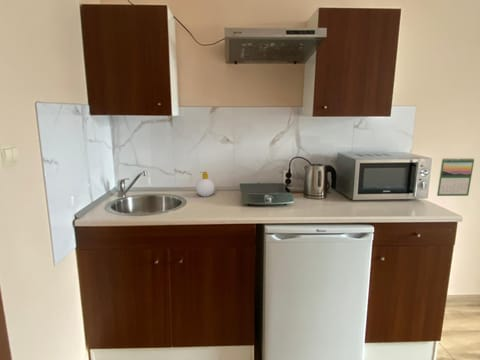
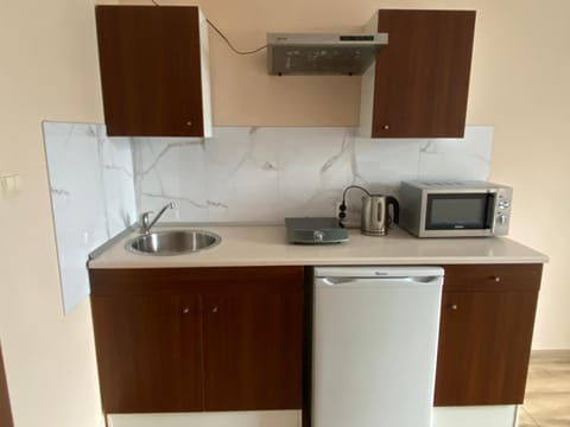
- soap bottle (205, 183)
- calendar (455, 176)
